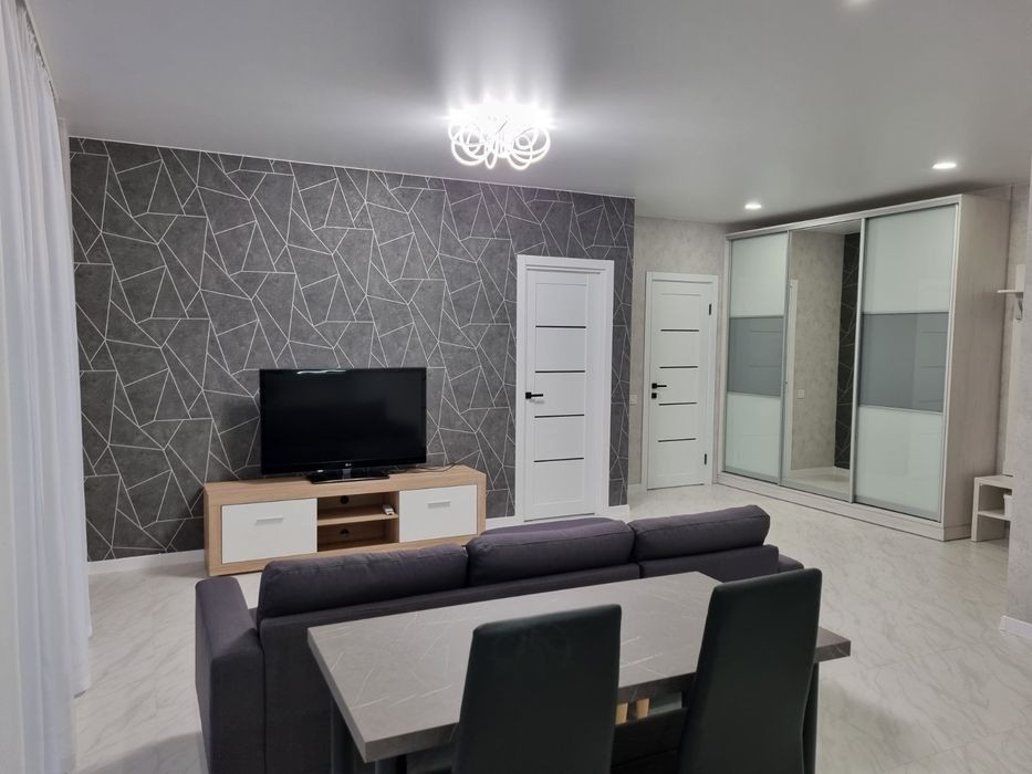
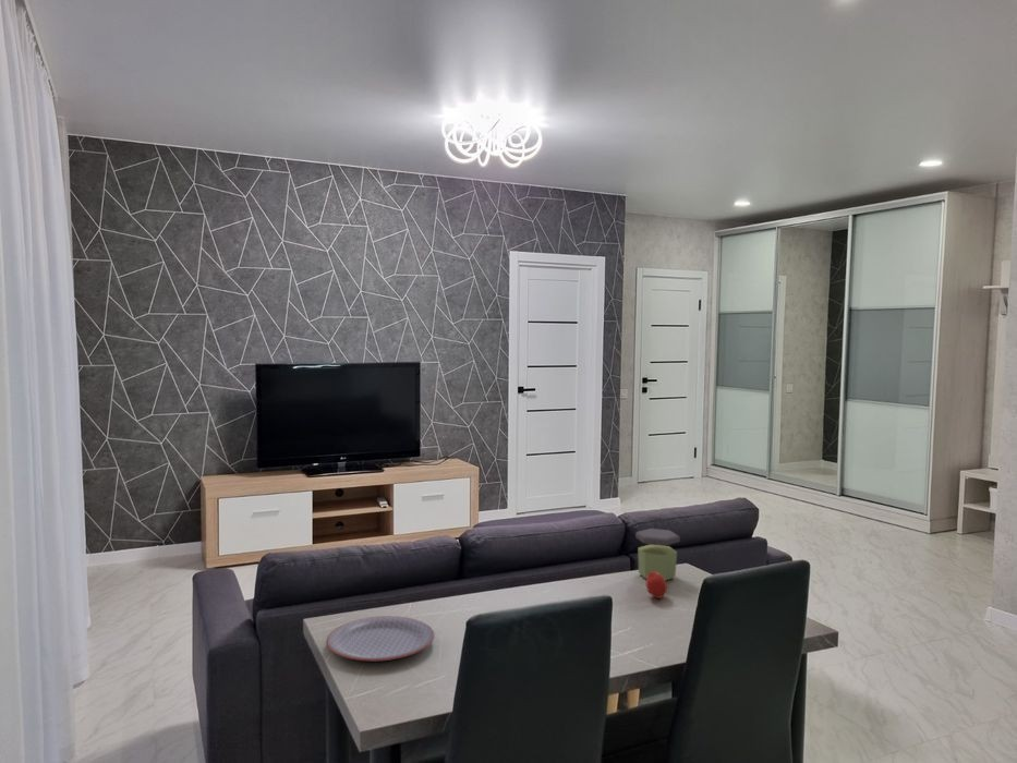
+ jar (656, 555)
+ plate (380, 640)
+ fruit (655, 584)
